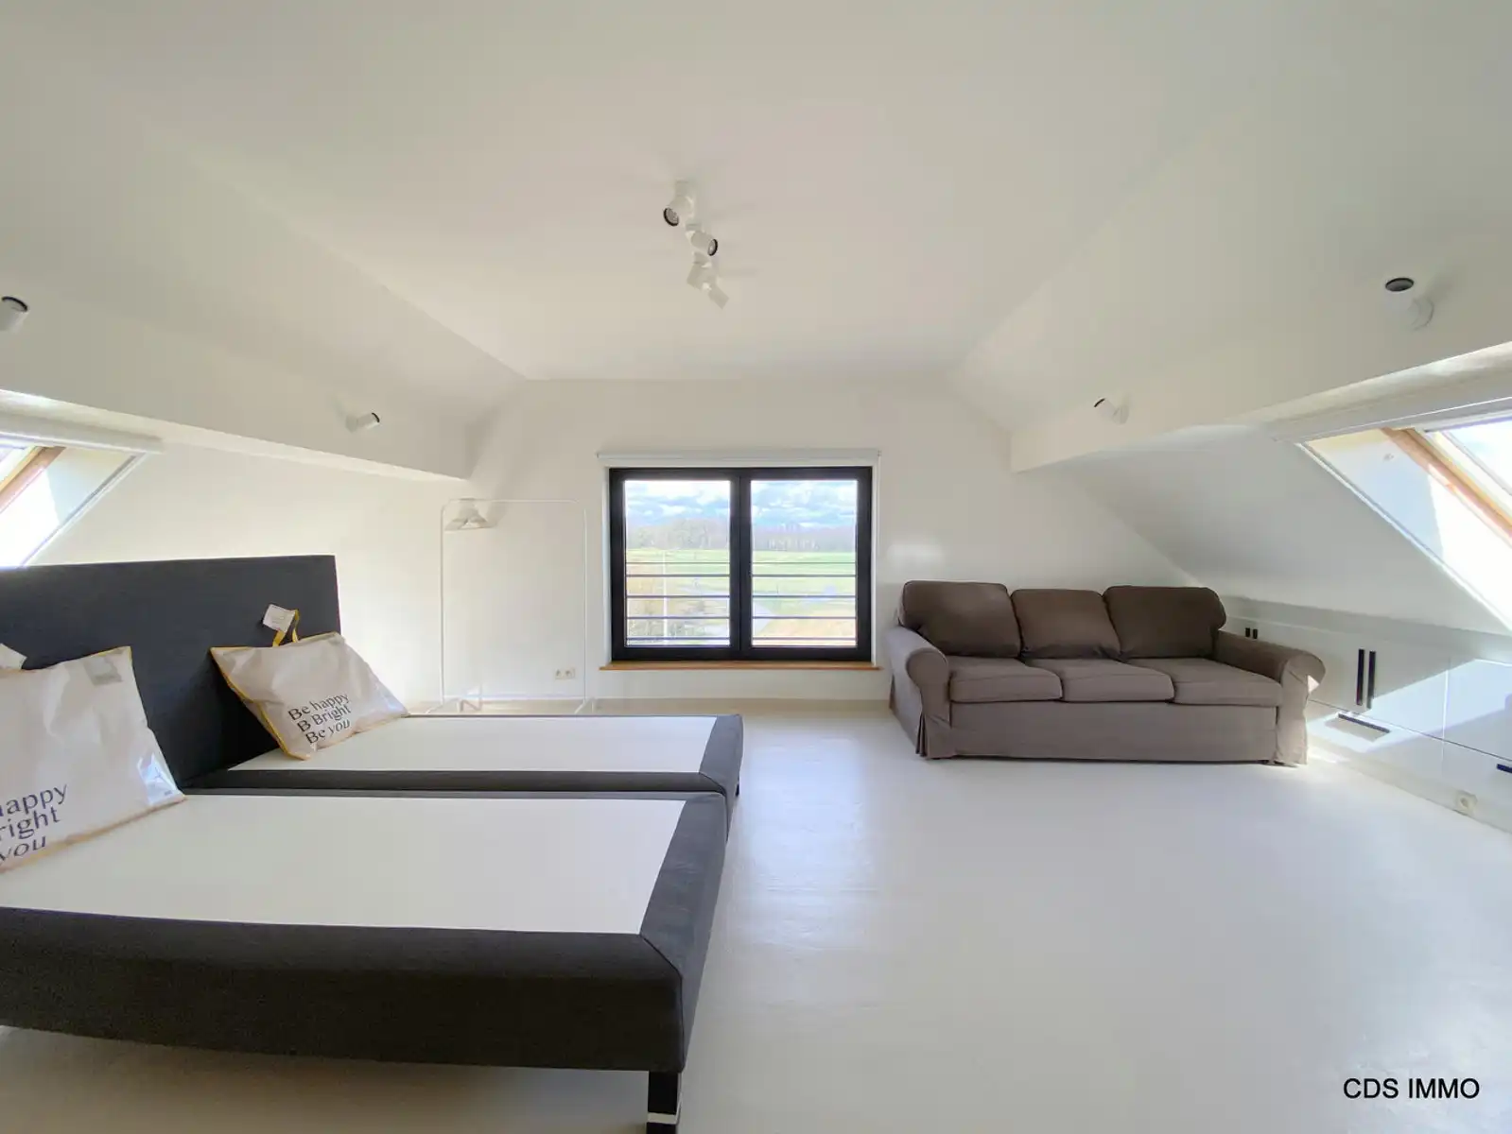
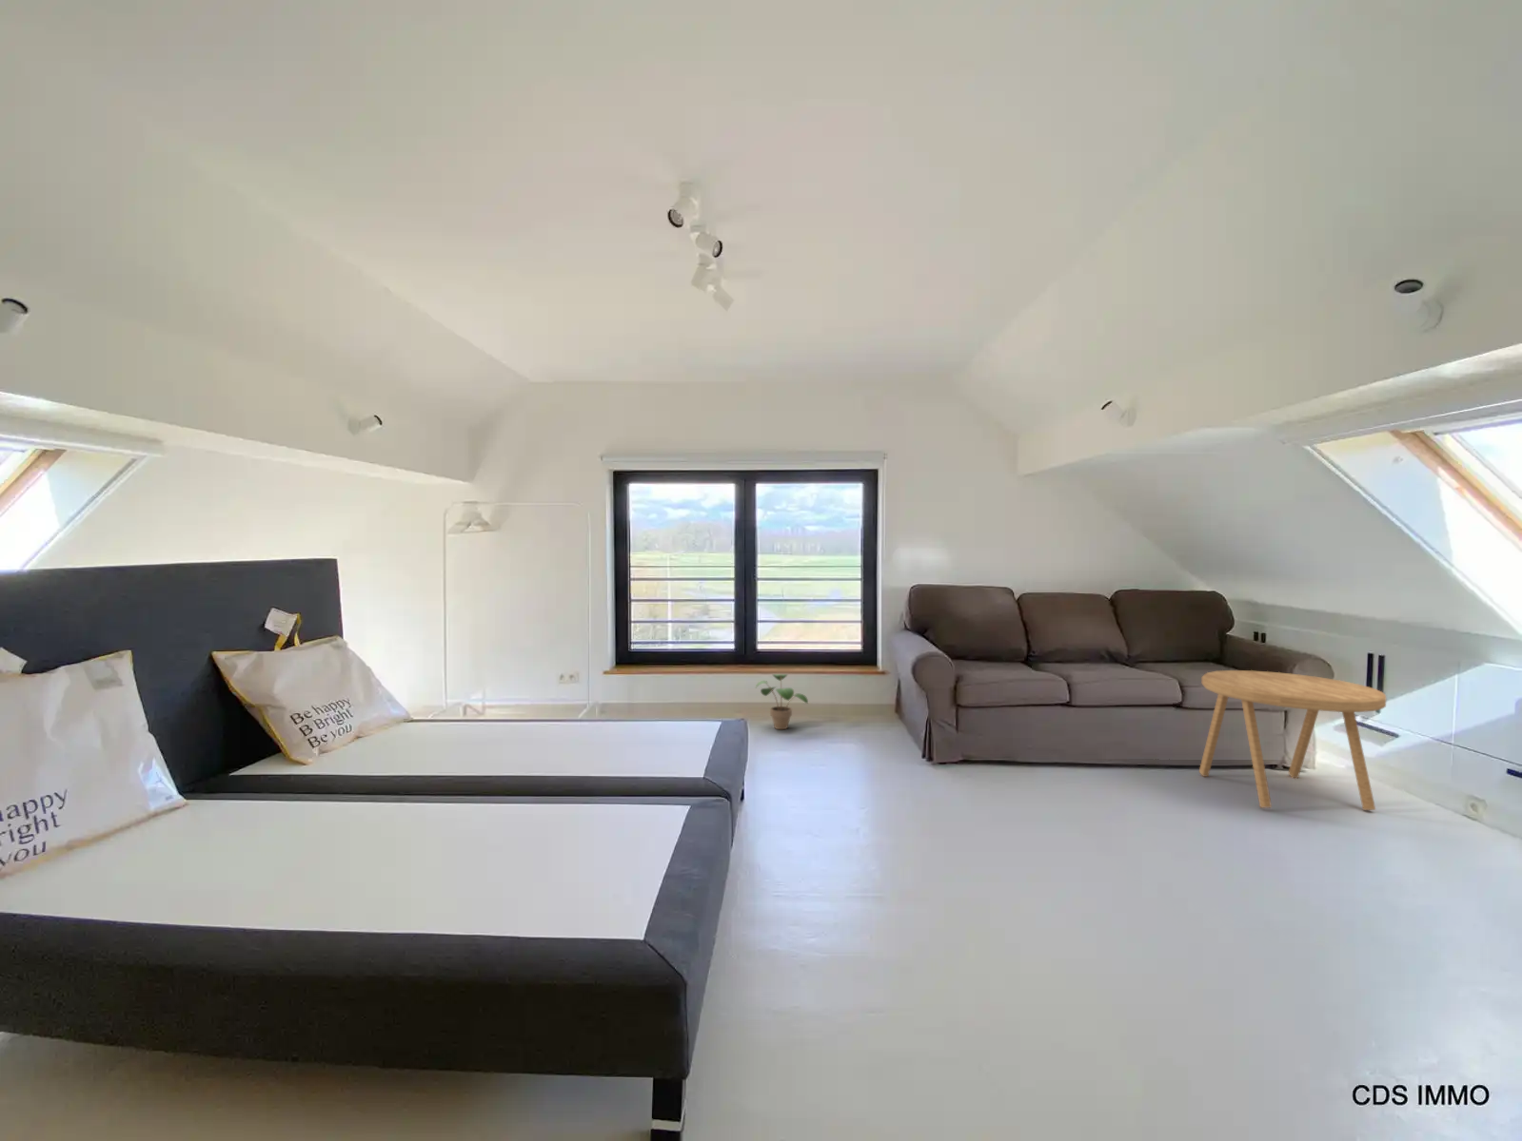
+ side table (1298, 741)
+ potted plant (781, 701)
